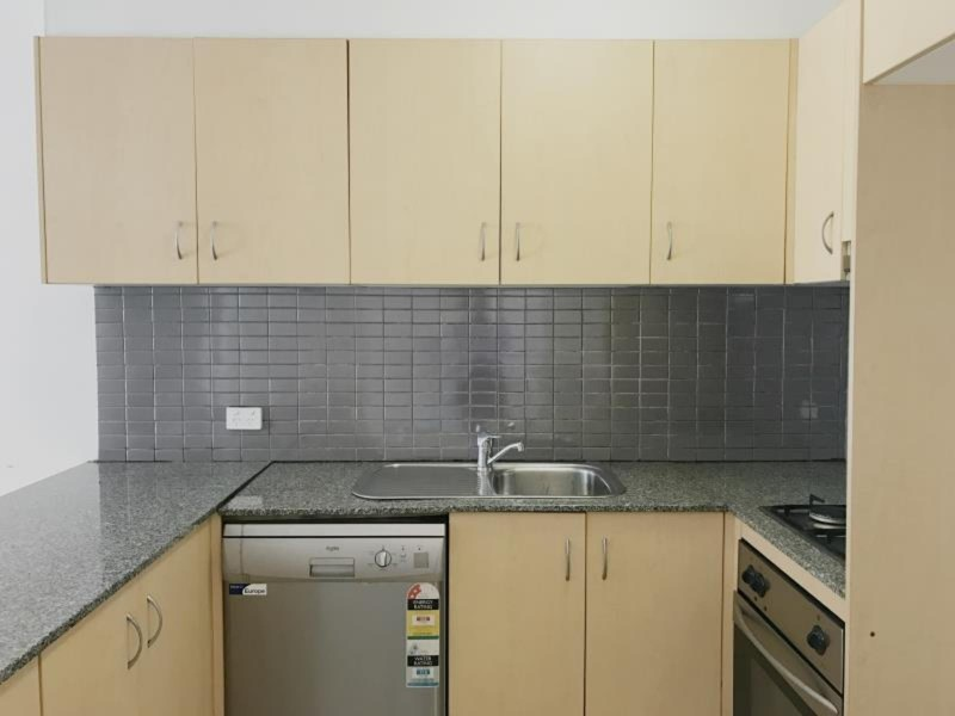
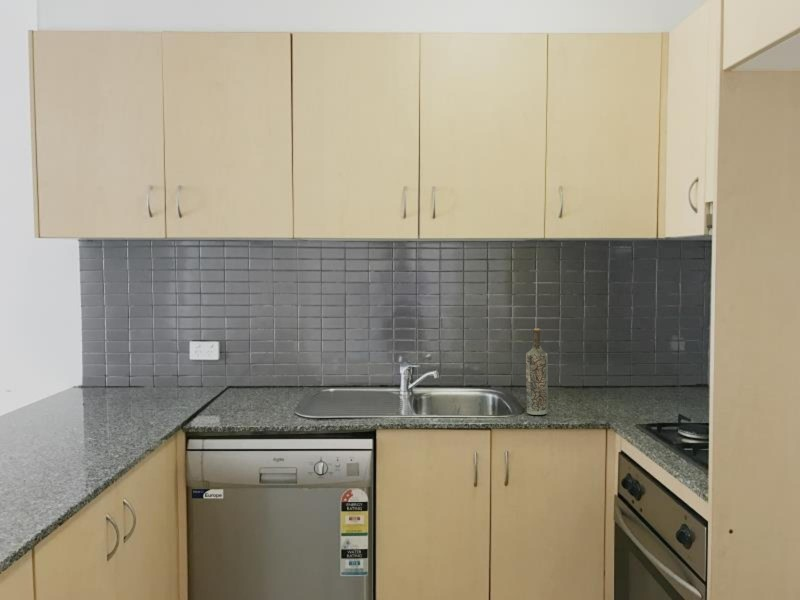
+ bottle (536, 371)
